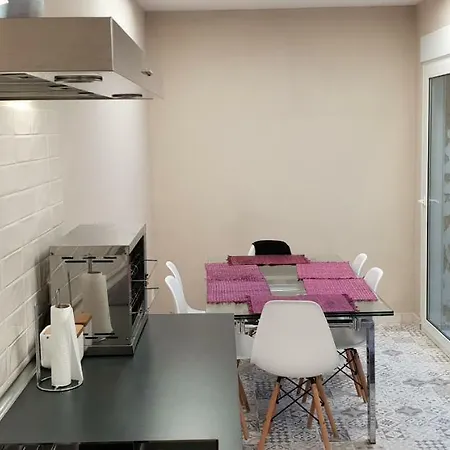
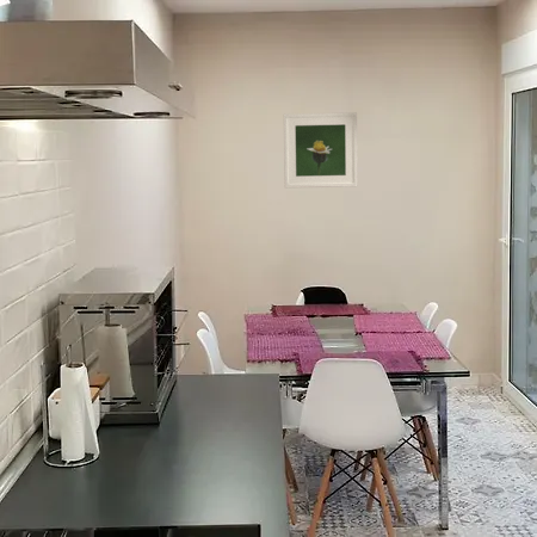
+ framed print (320, 150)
